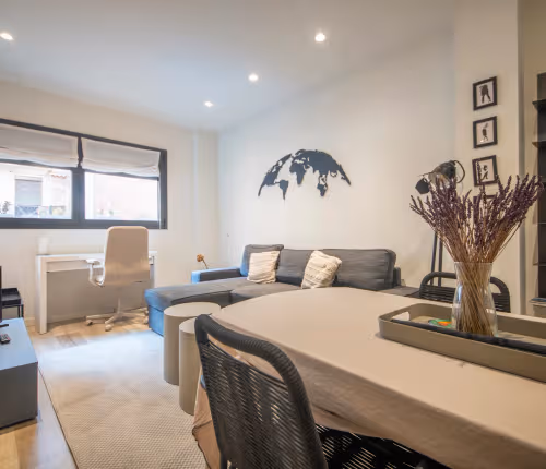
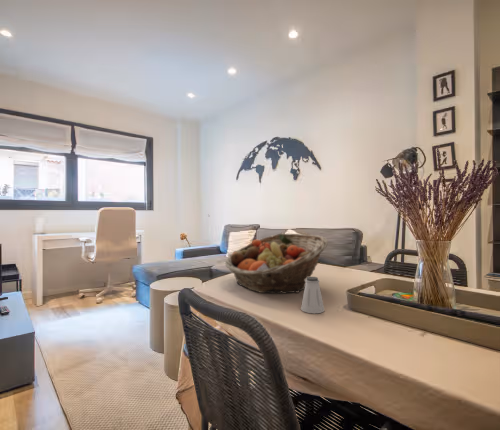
+ fruit basket (274, 259)
+ saltshaker (312, 293)
